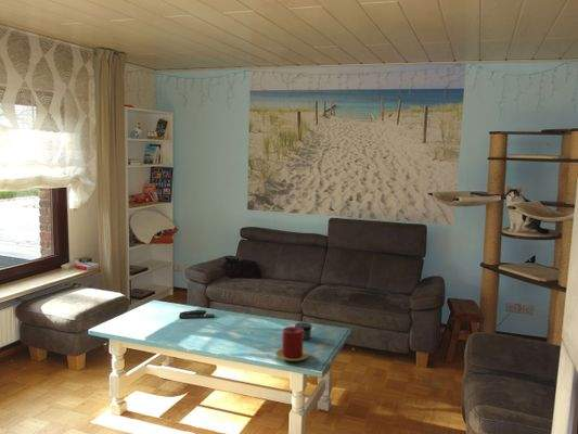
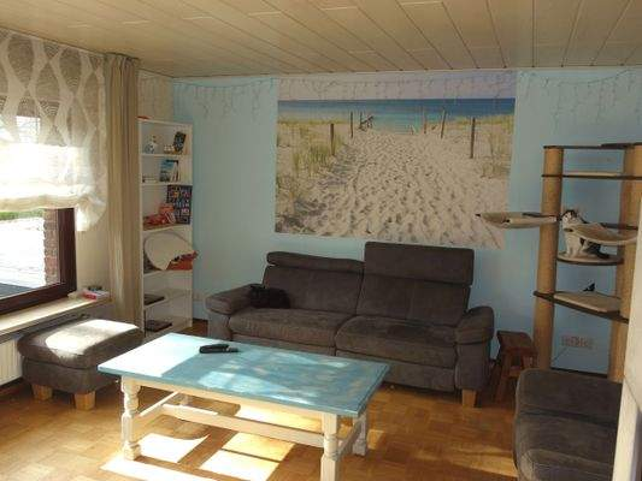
- jar (303, 330)
- candle (292, 343)
